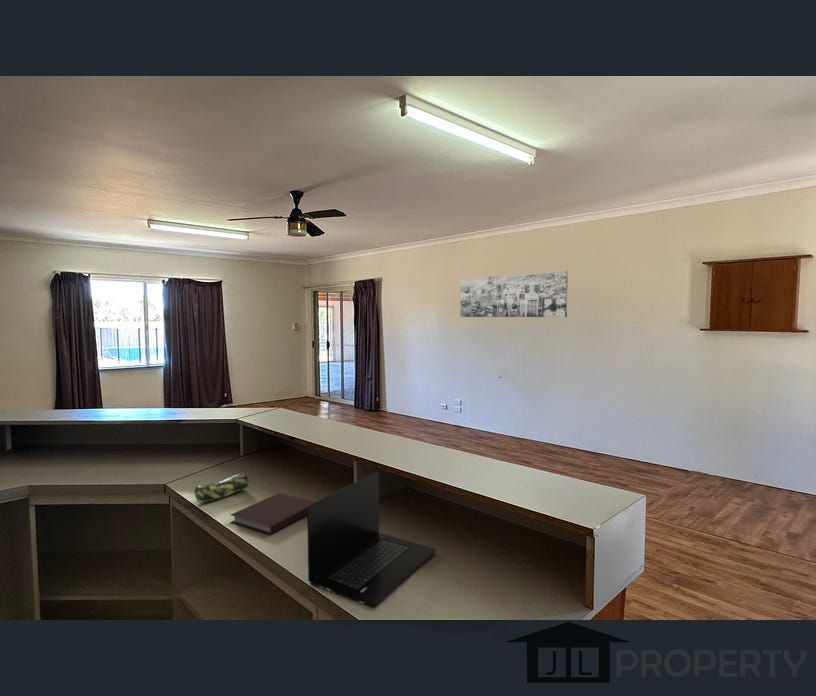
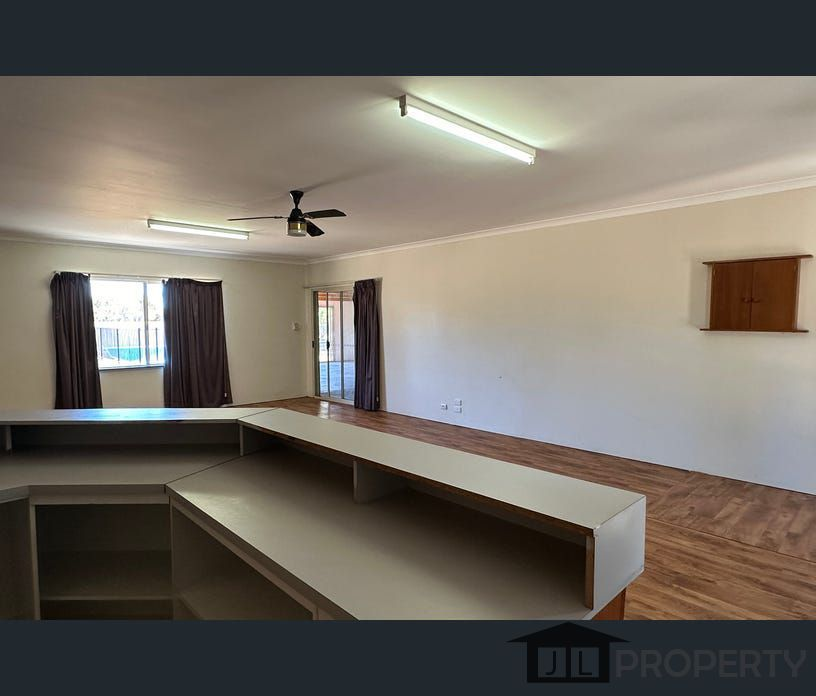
- laptop (376, 530)
- notebook (275, 512)
- pencil case (221, 488)
- wall art (508, 296)
